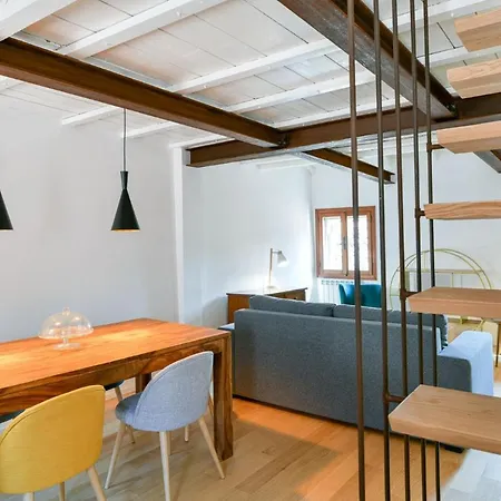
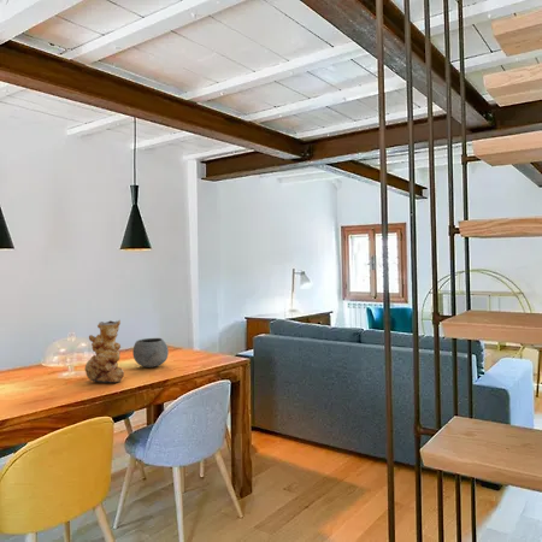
+ bowl (151, 353)
+ vase (104, 350)
